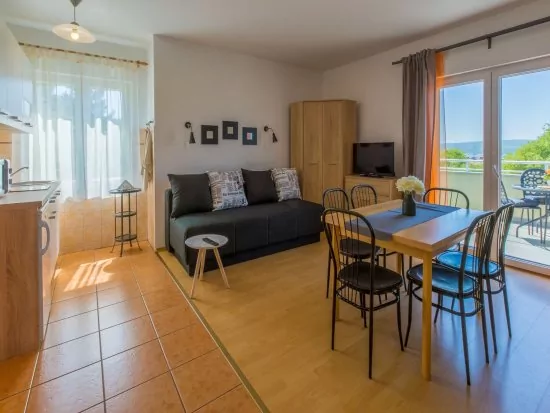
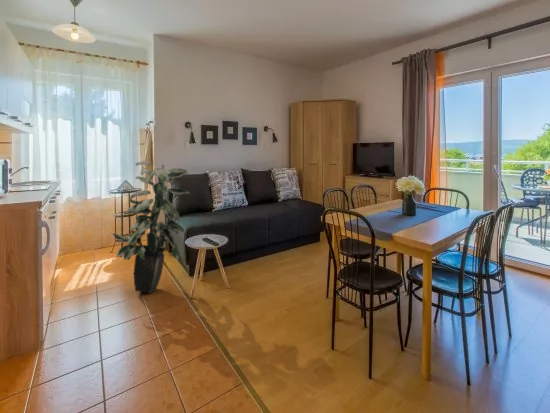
+ indoor plant (153, 225)
